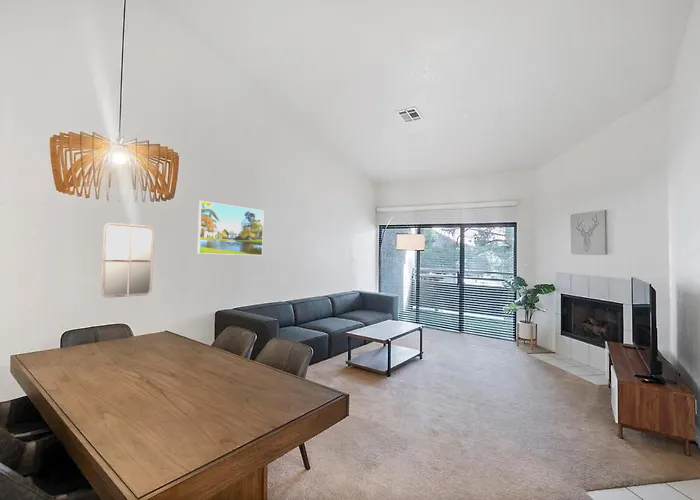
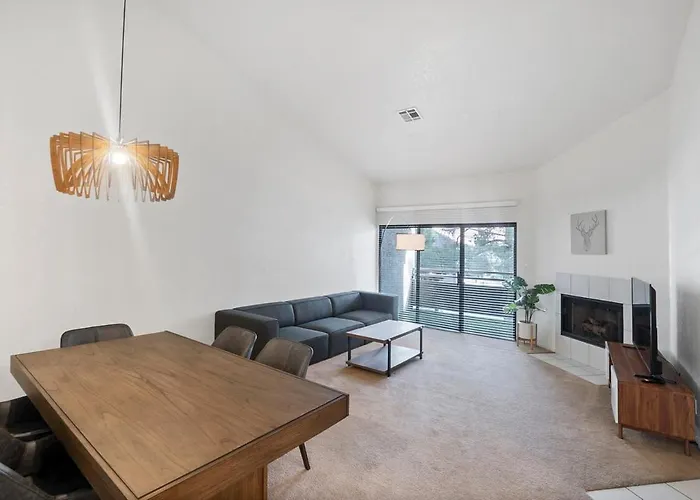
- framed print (233, 230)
- home mirror (128, 260)
